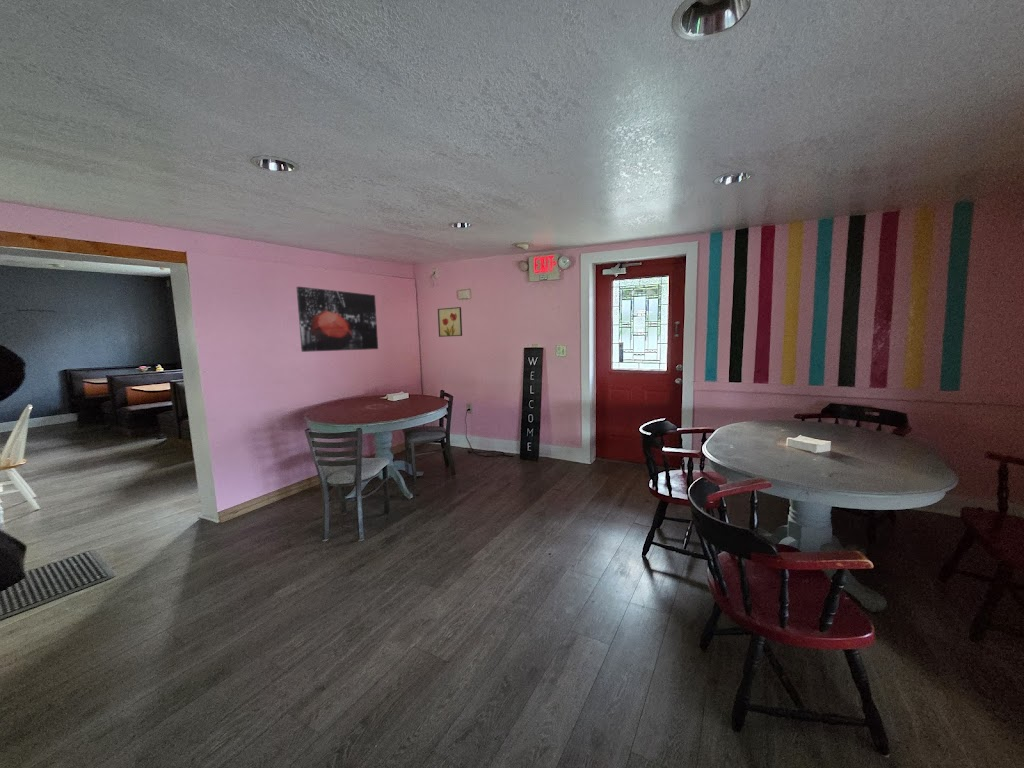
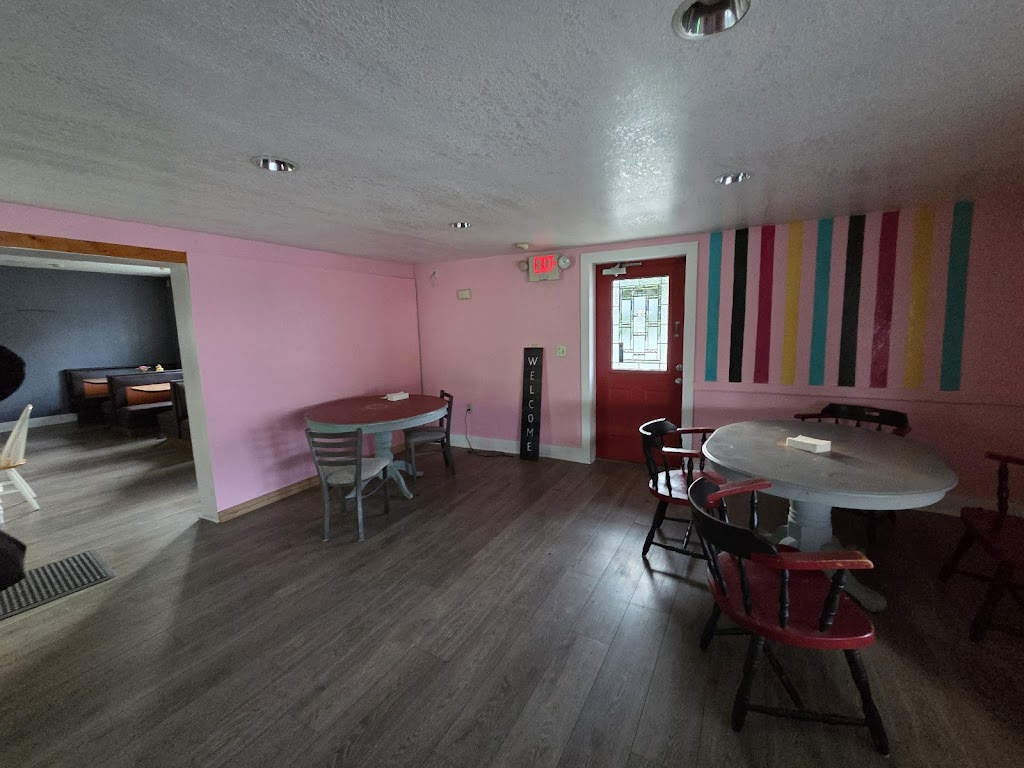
- wall art (341, 321)
- wall art (450, 322)
